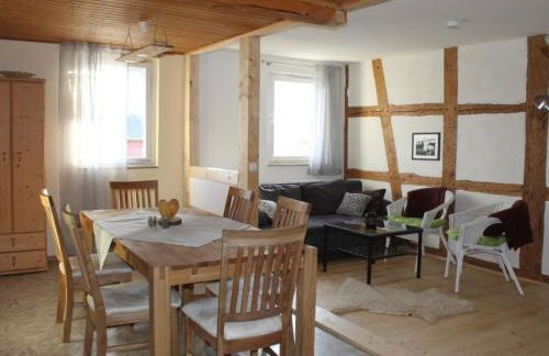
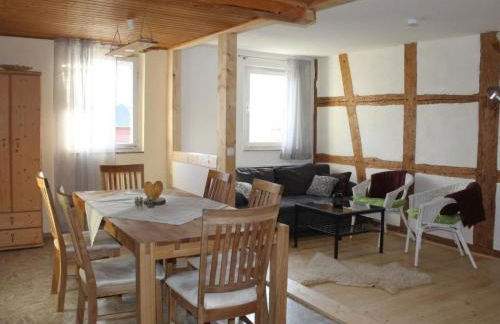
- picture frame (425, 146)
